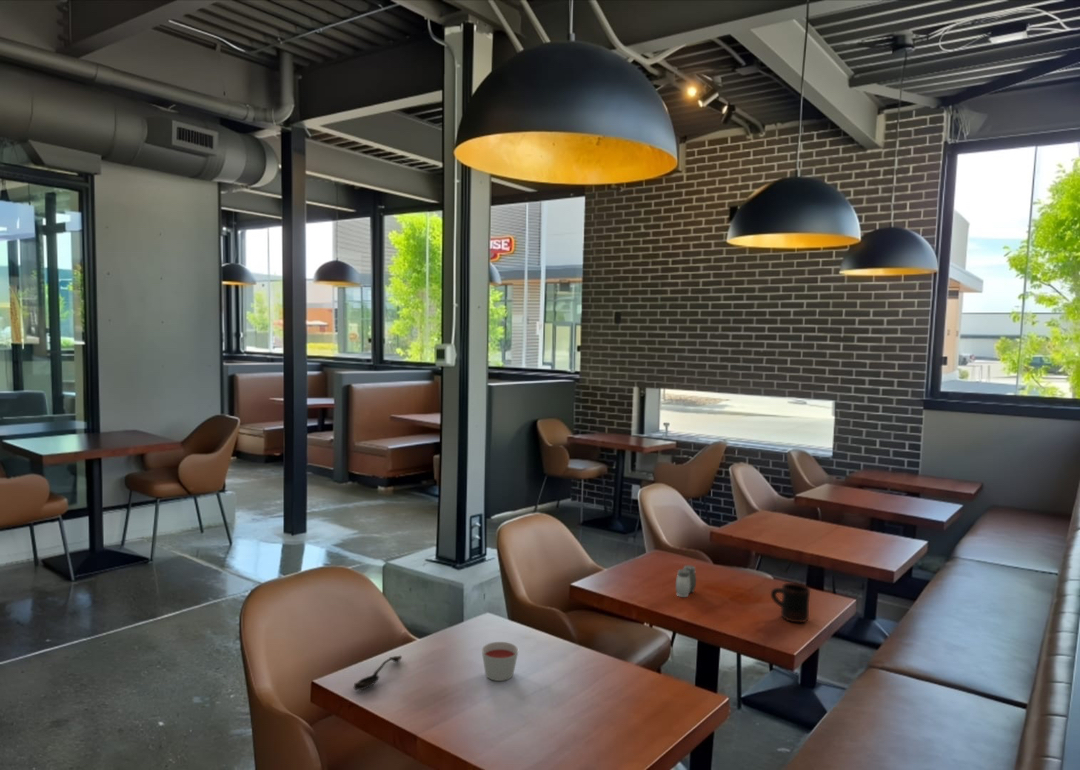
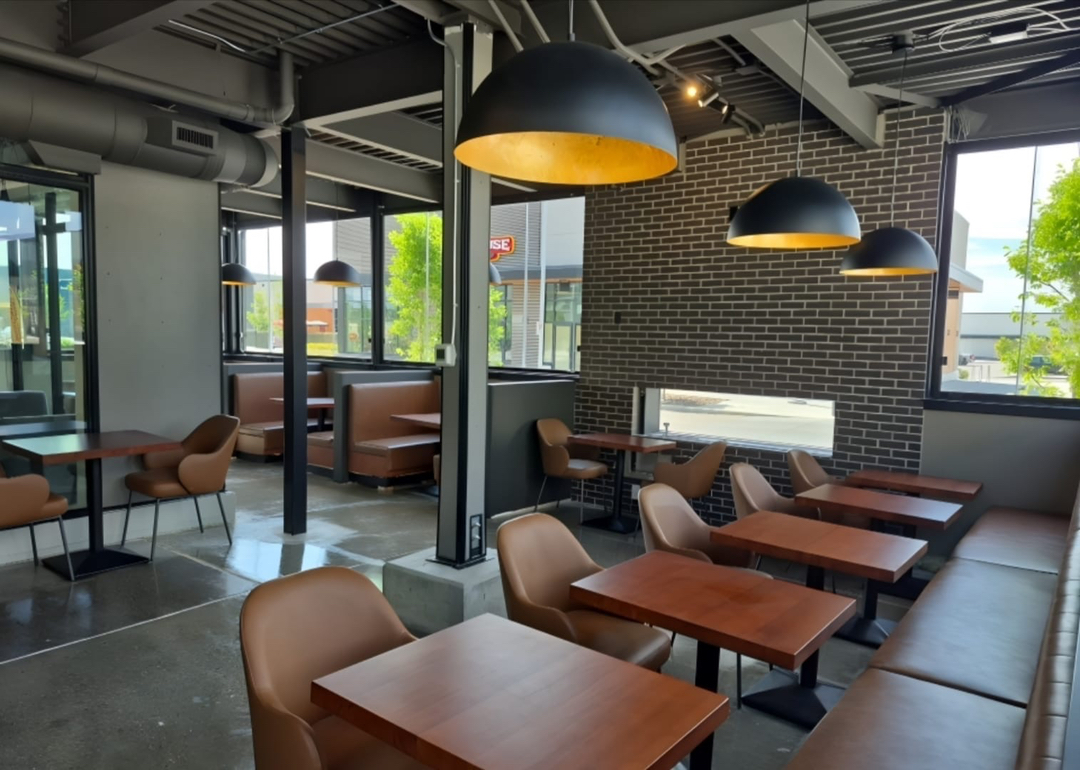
- candle (499, 662)
- mug (789, 601)
- spoon (379, 670)
- salt and pepper shaker (686, 580)
